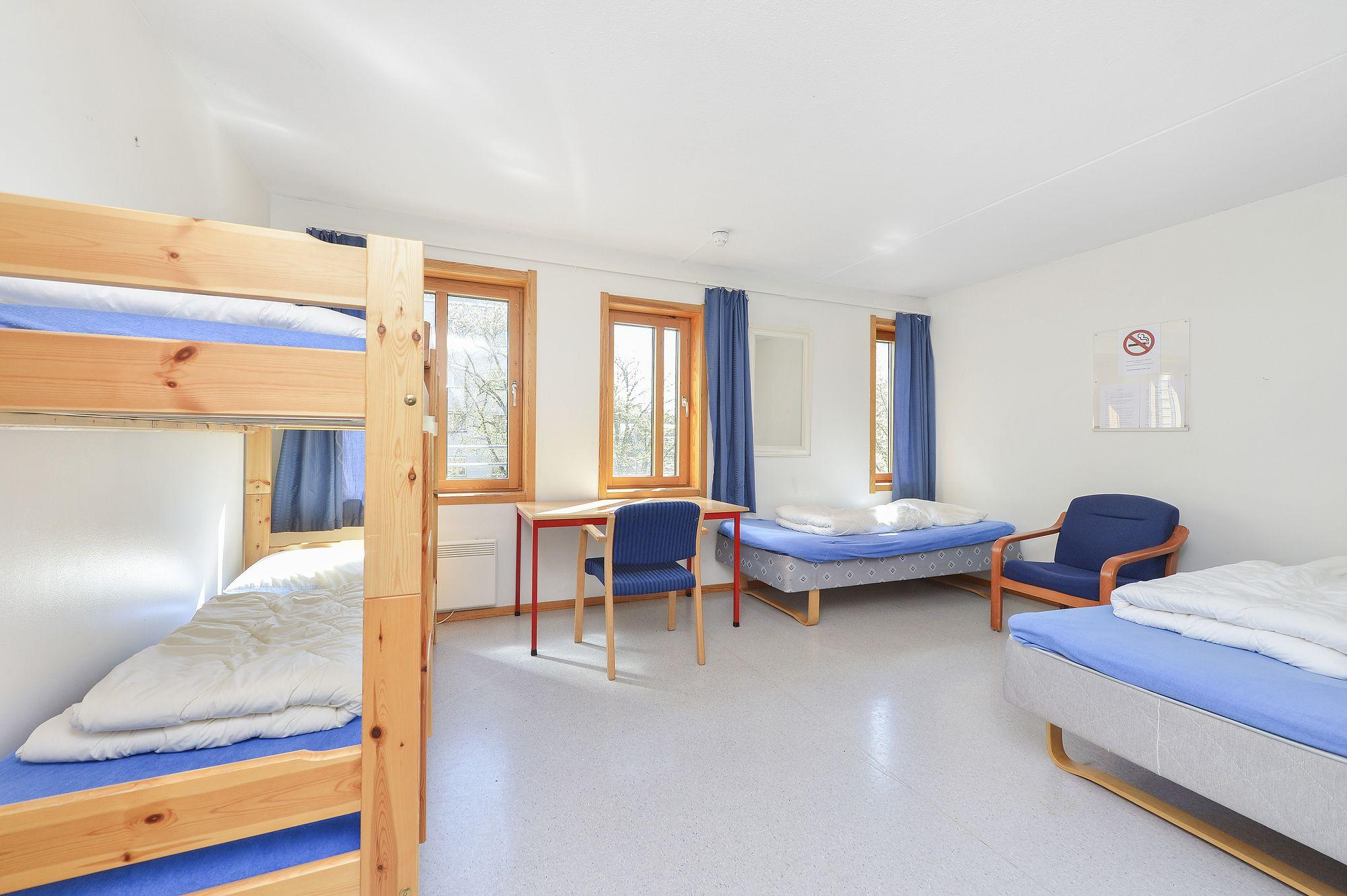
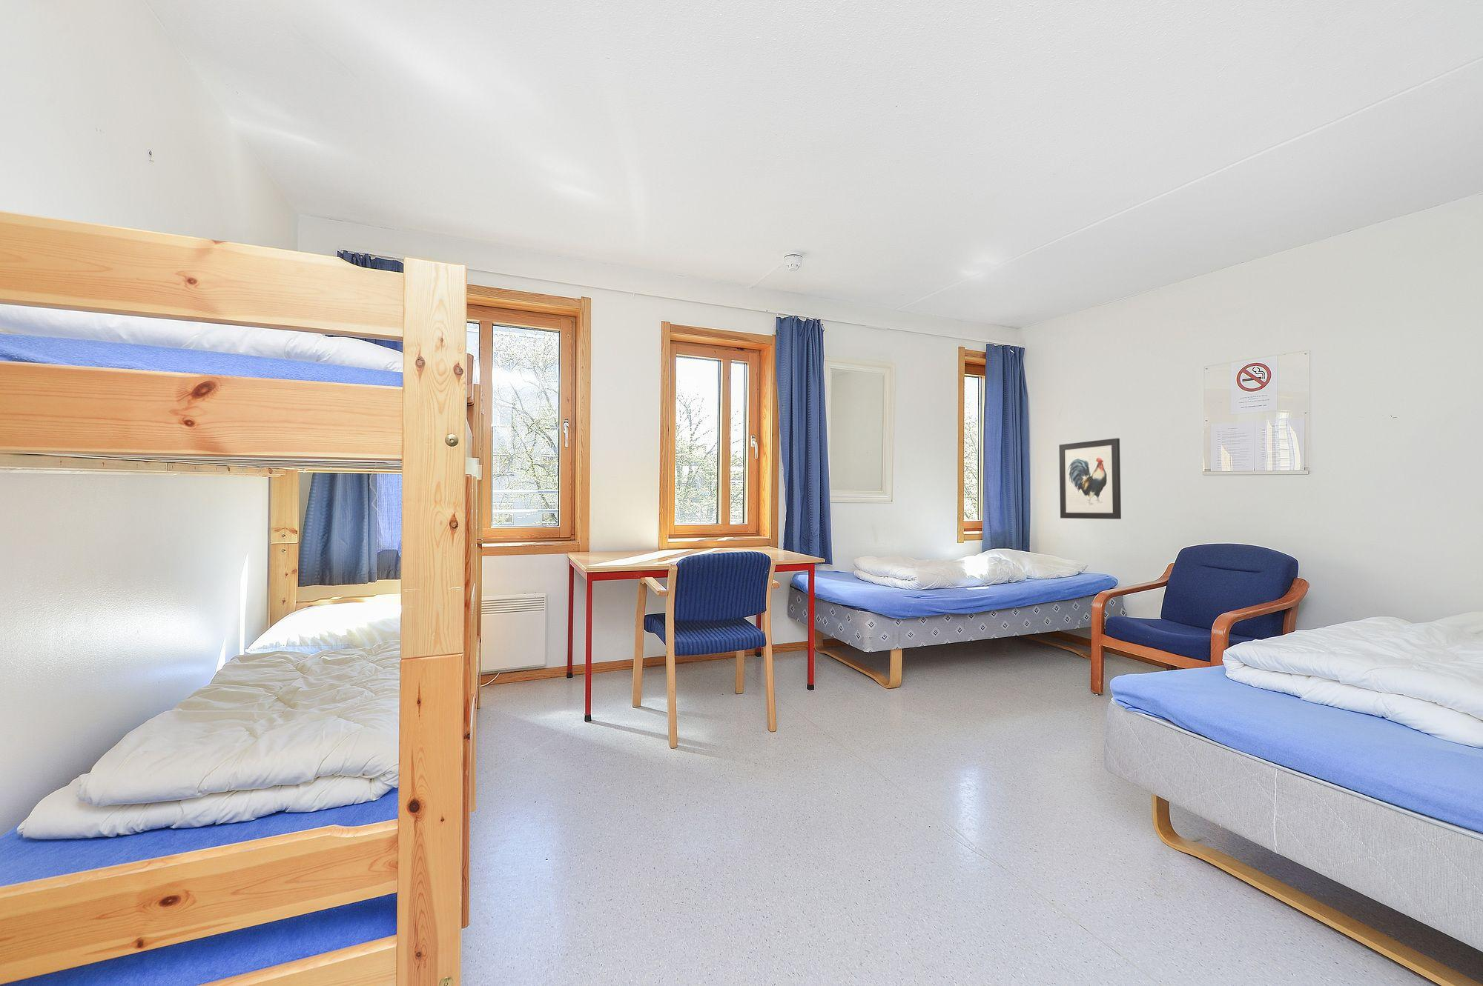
+ wall art (1089, 480)
